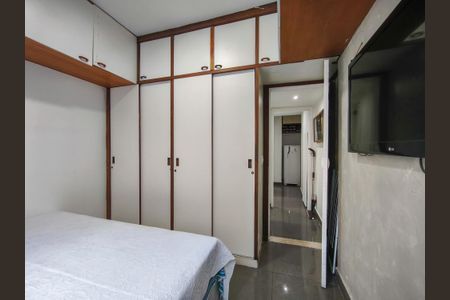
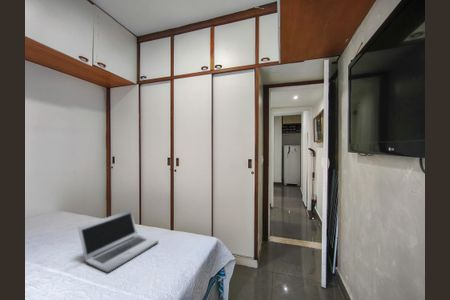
+ laptop (121, 235)
